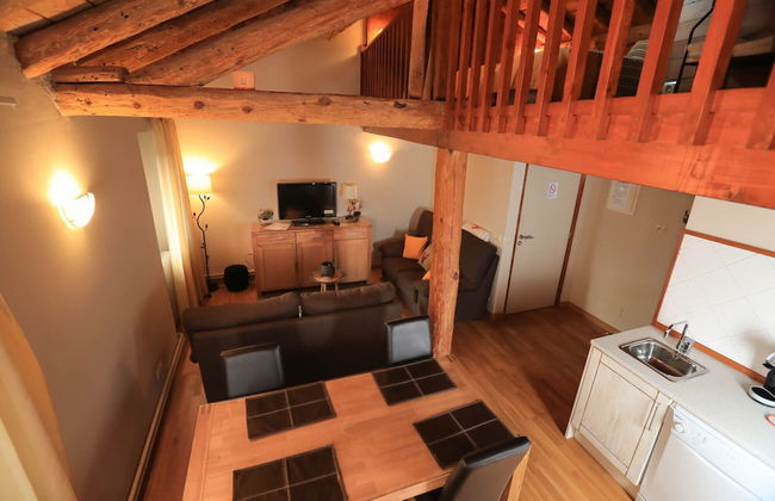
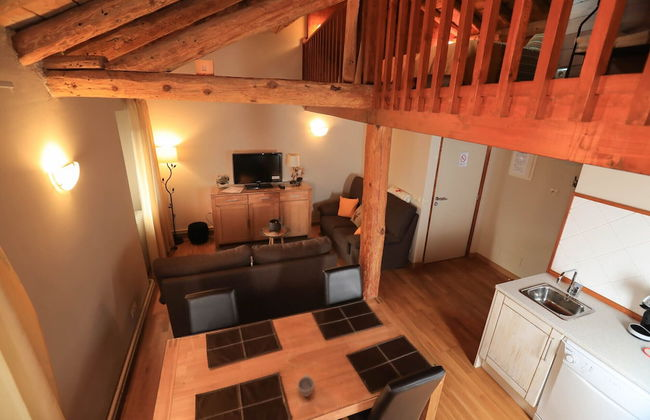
+ cup (305, 386)
